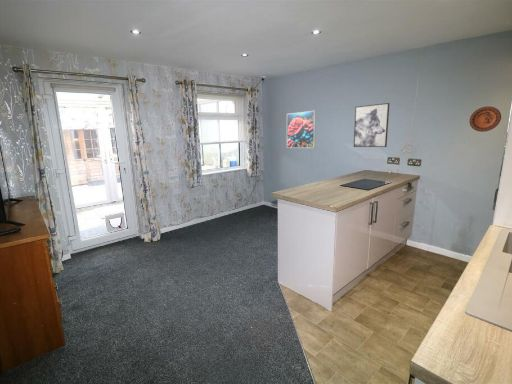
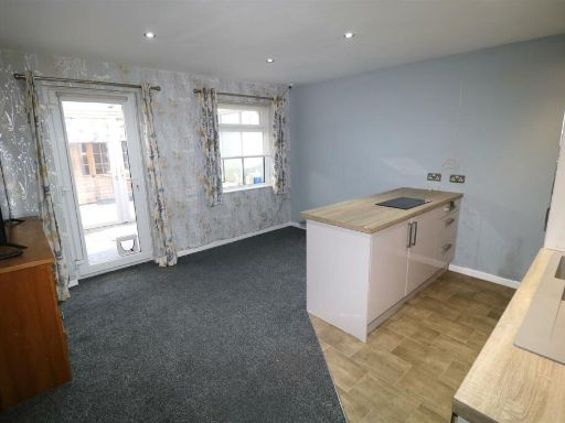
- decorative plate (484, 119)
- wall art (370, 126)
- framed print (300, 130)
